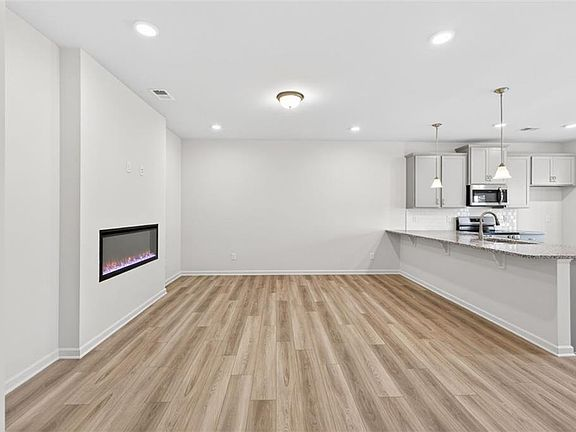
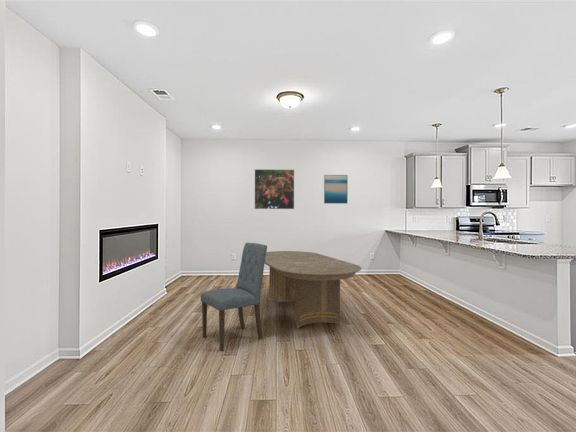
+ wall art (335, 189)
+ dining chair (234, 290)
+ dining table (300, 285)
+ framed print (274, 189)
